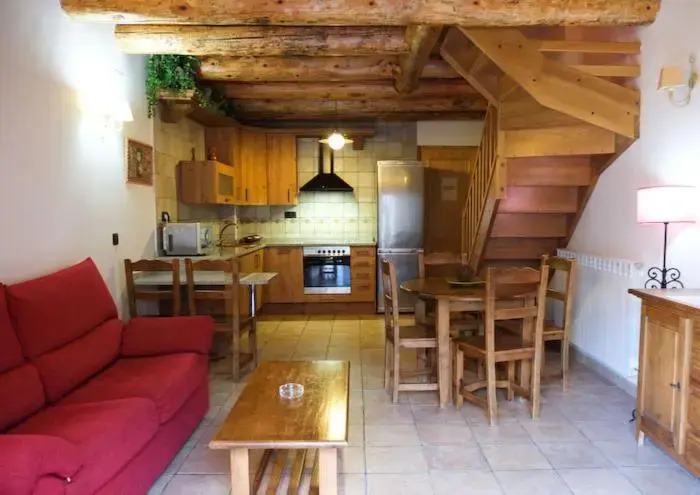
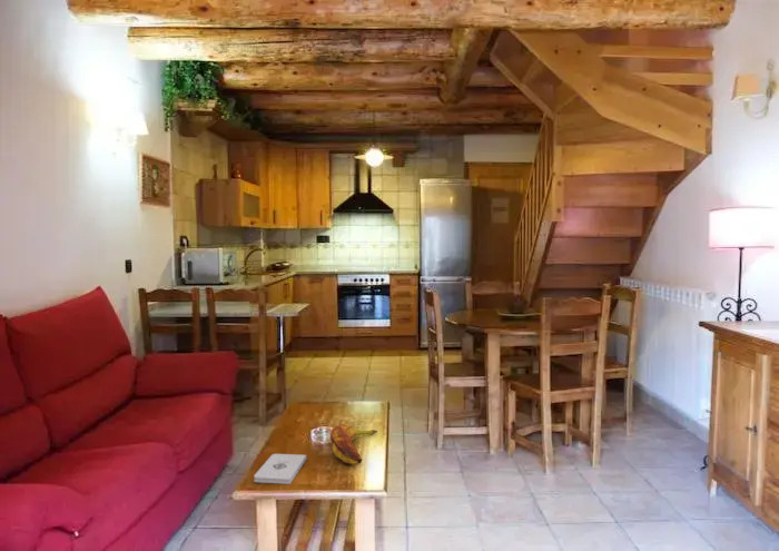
+ notepad (280, 468)
+ banana (354, 437)
